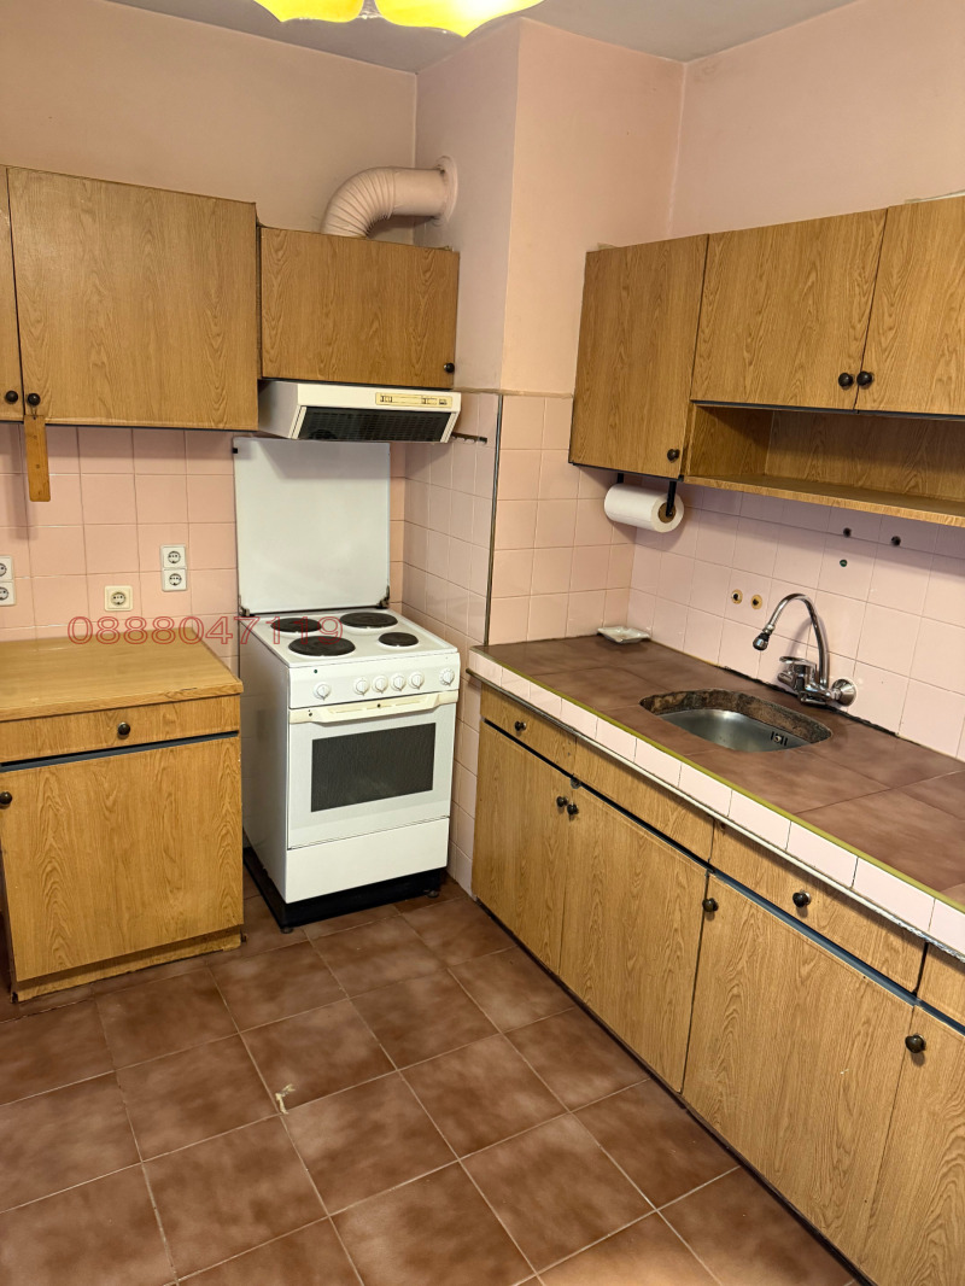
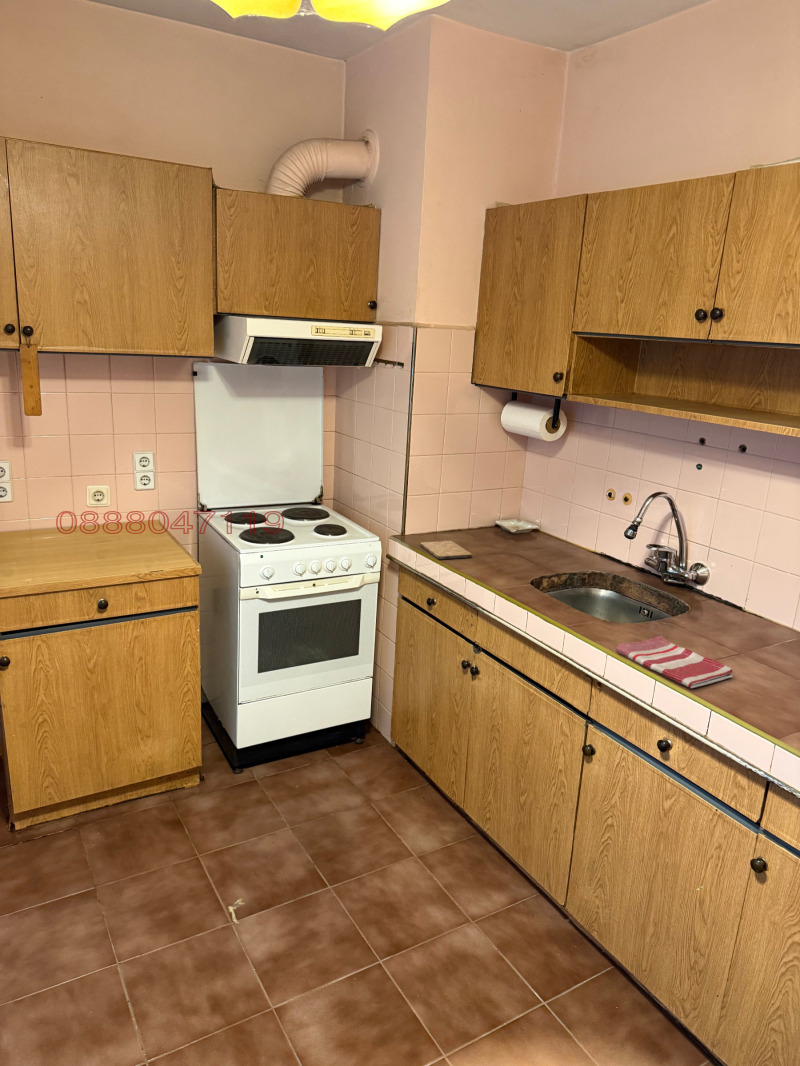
+ cutting board (445, 549)
+ dish towel (673, 660)
